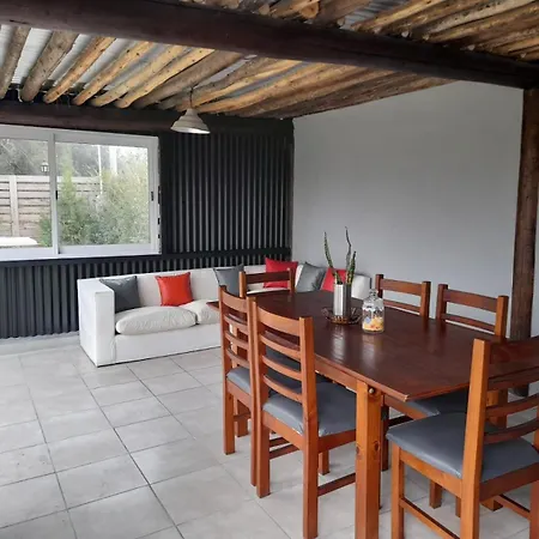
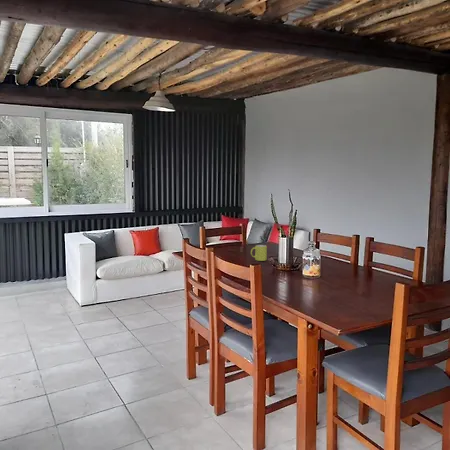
+ mug (258, 253)
